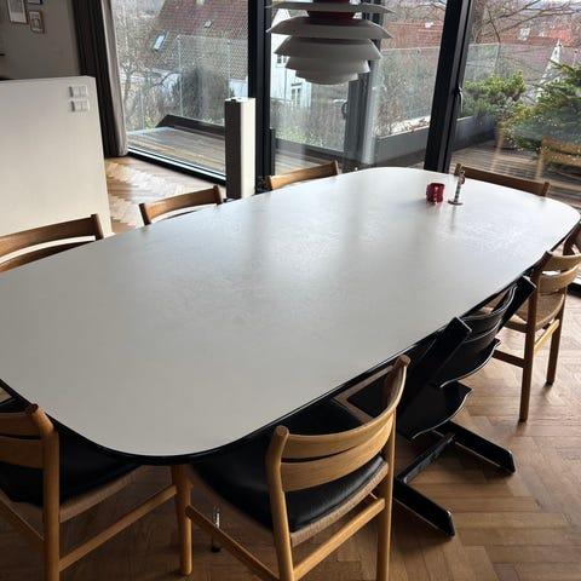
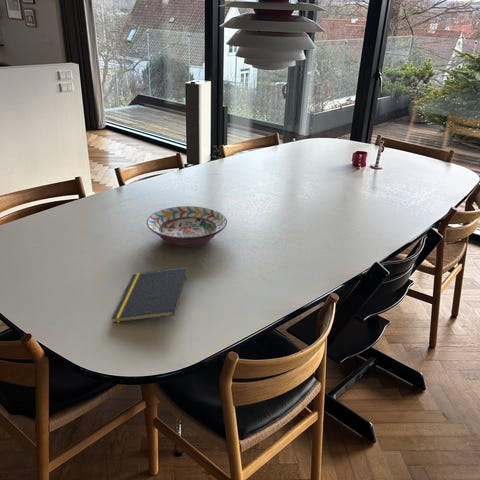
+ notepad (152, 293)
+ decorative bowl (187, 229)
